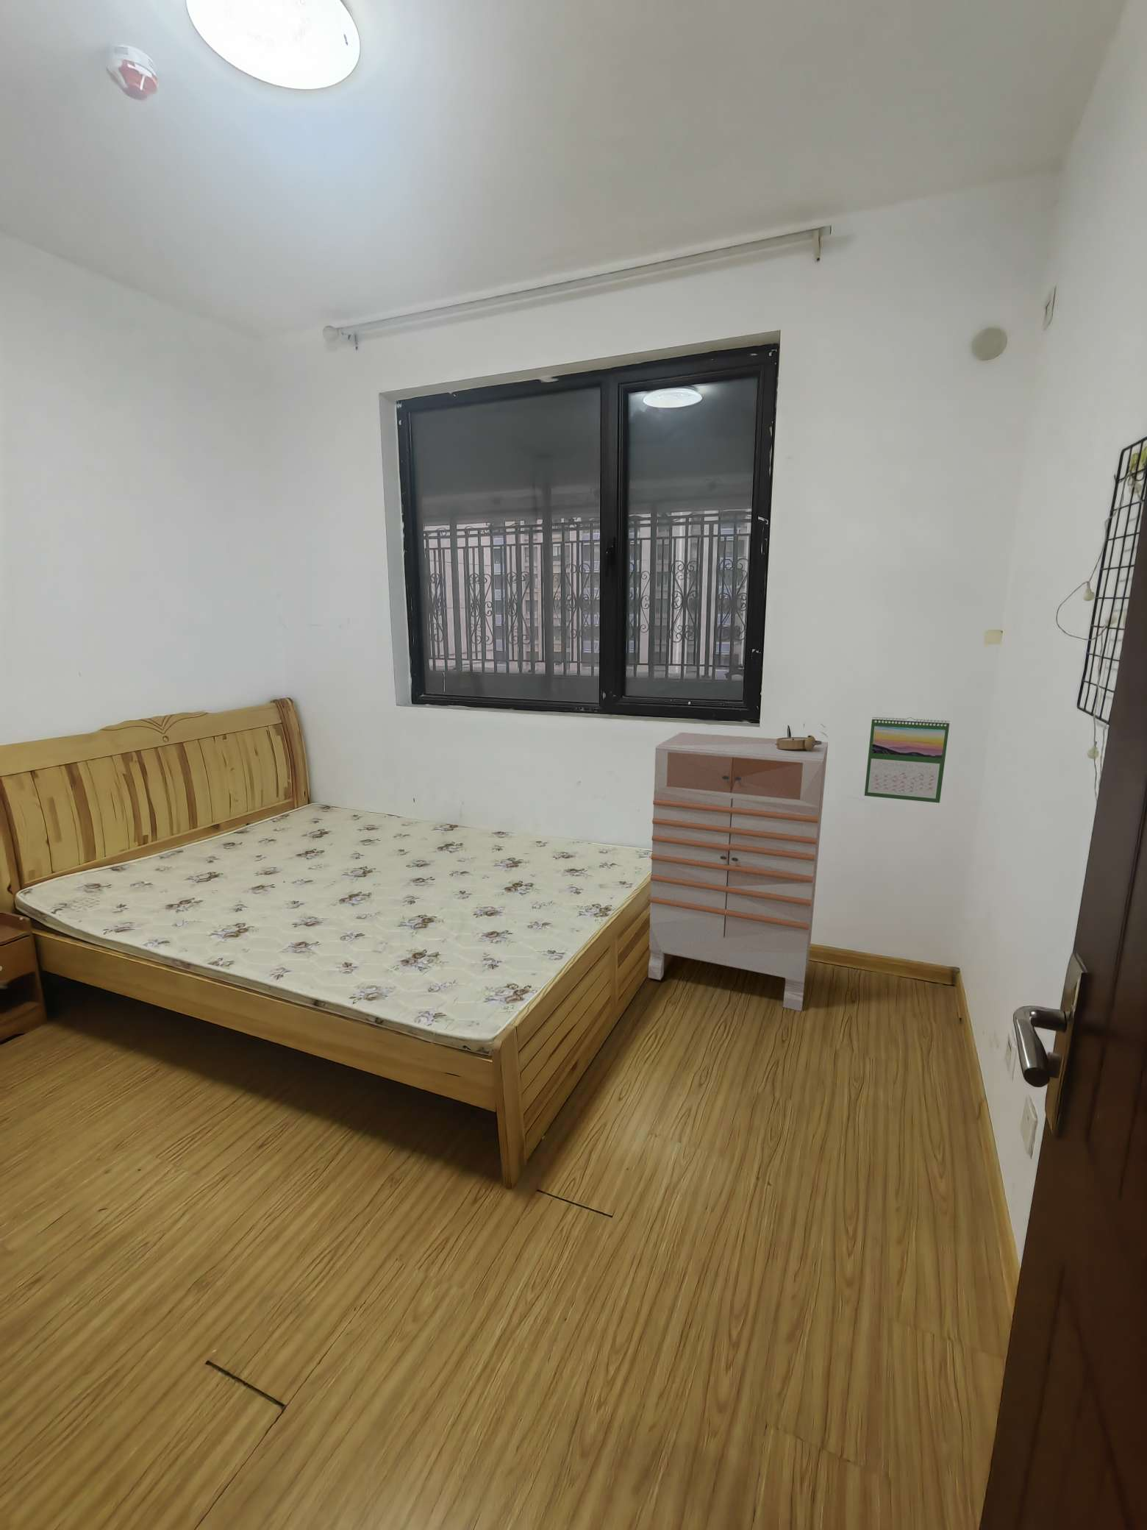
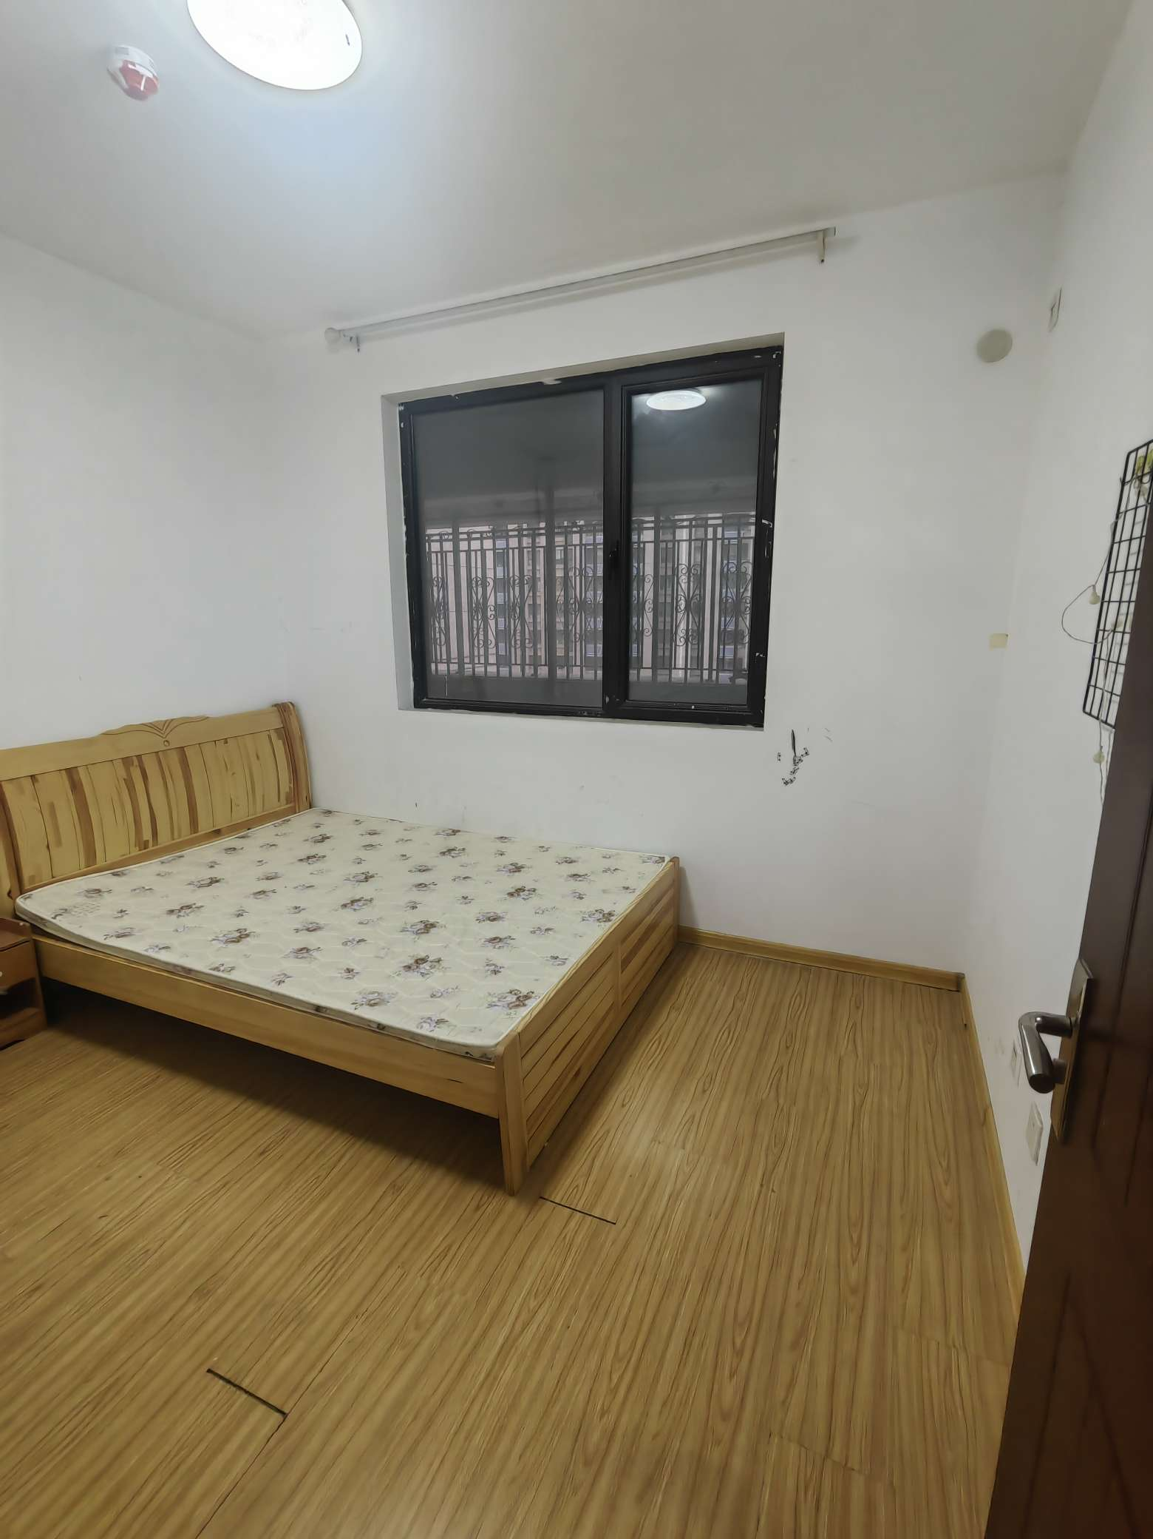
- dresser (736, 861)
- calendar (905, 759)
- alarm clock (799, 741)
